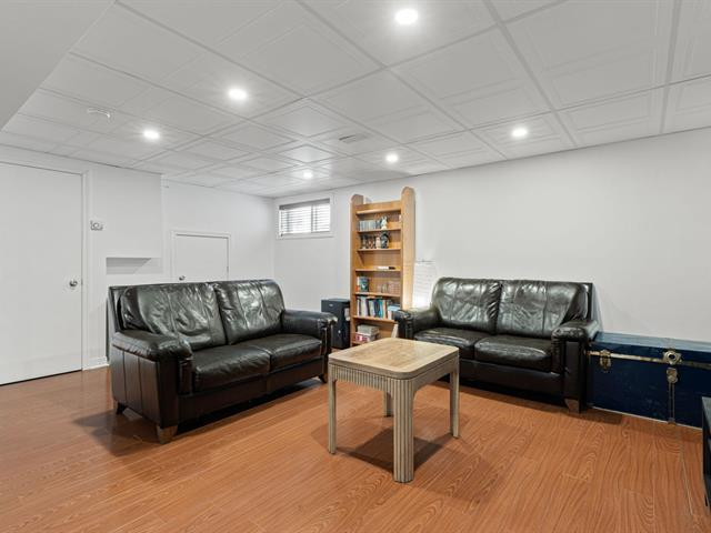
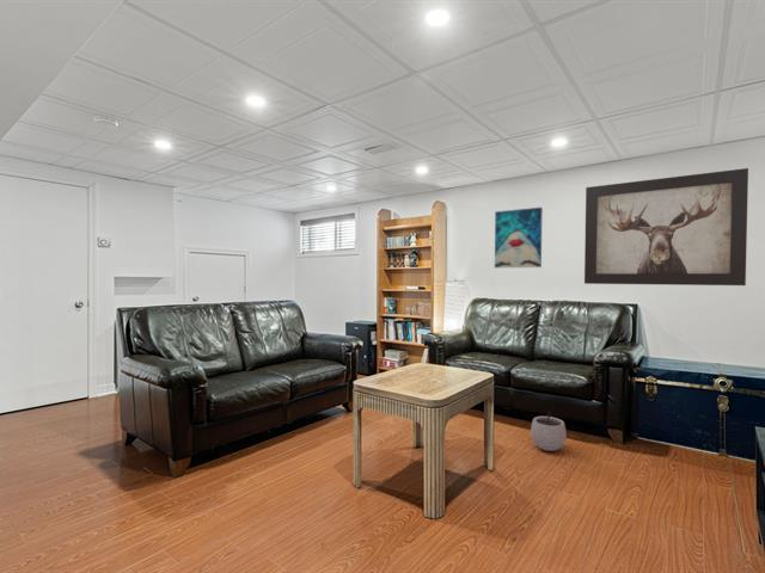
+ plant pot (547, 429)
+ wall art (518, 238)
+ wall art (657, 232)
